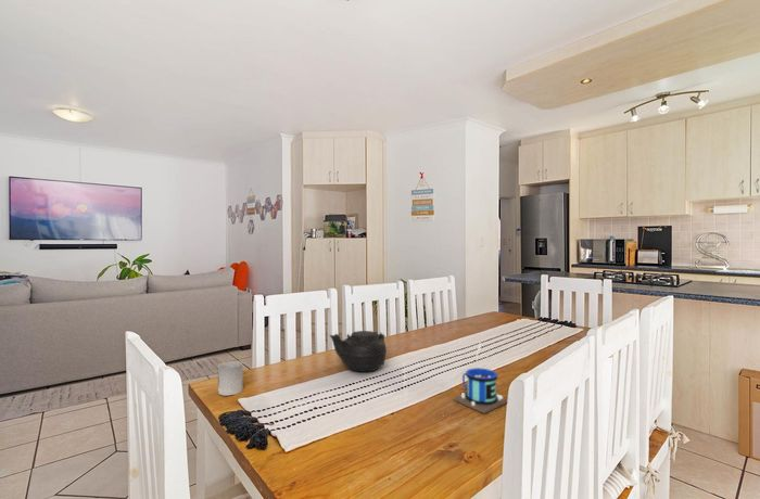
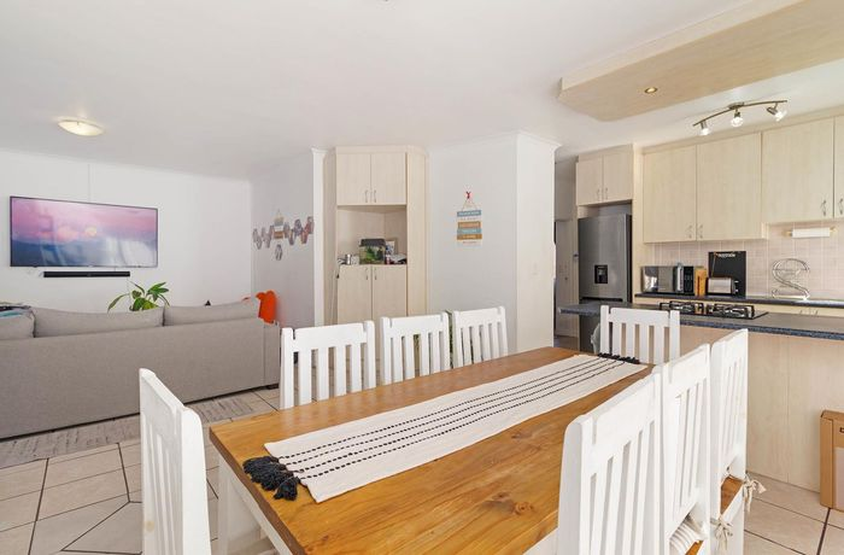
- teapot (358, 350)
- cup (232, 375)
- mug (479, 369)
